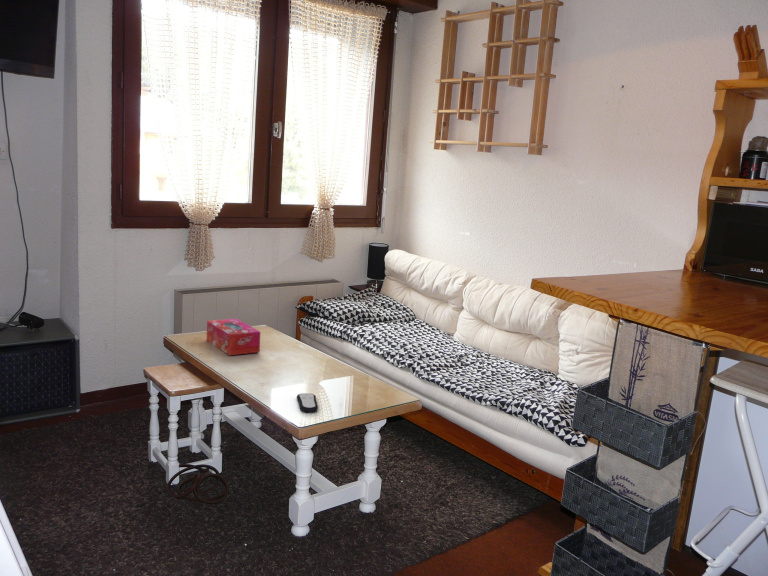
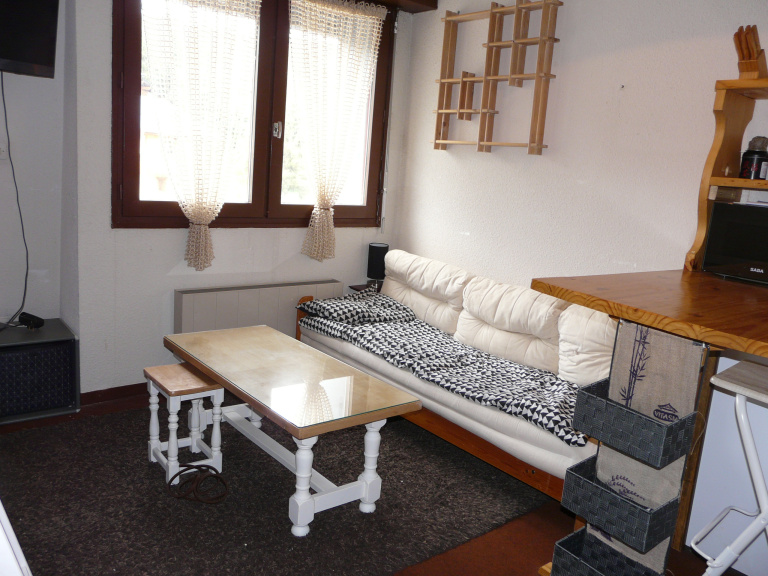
- tissue box (232, 336)
- remote control (307, 402)
